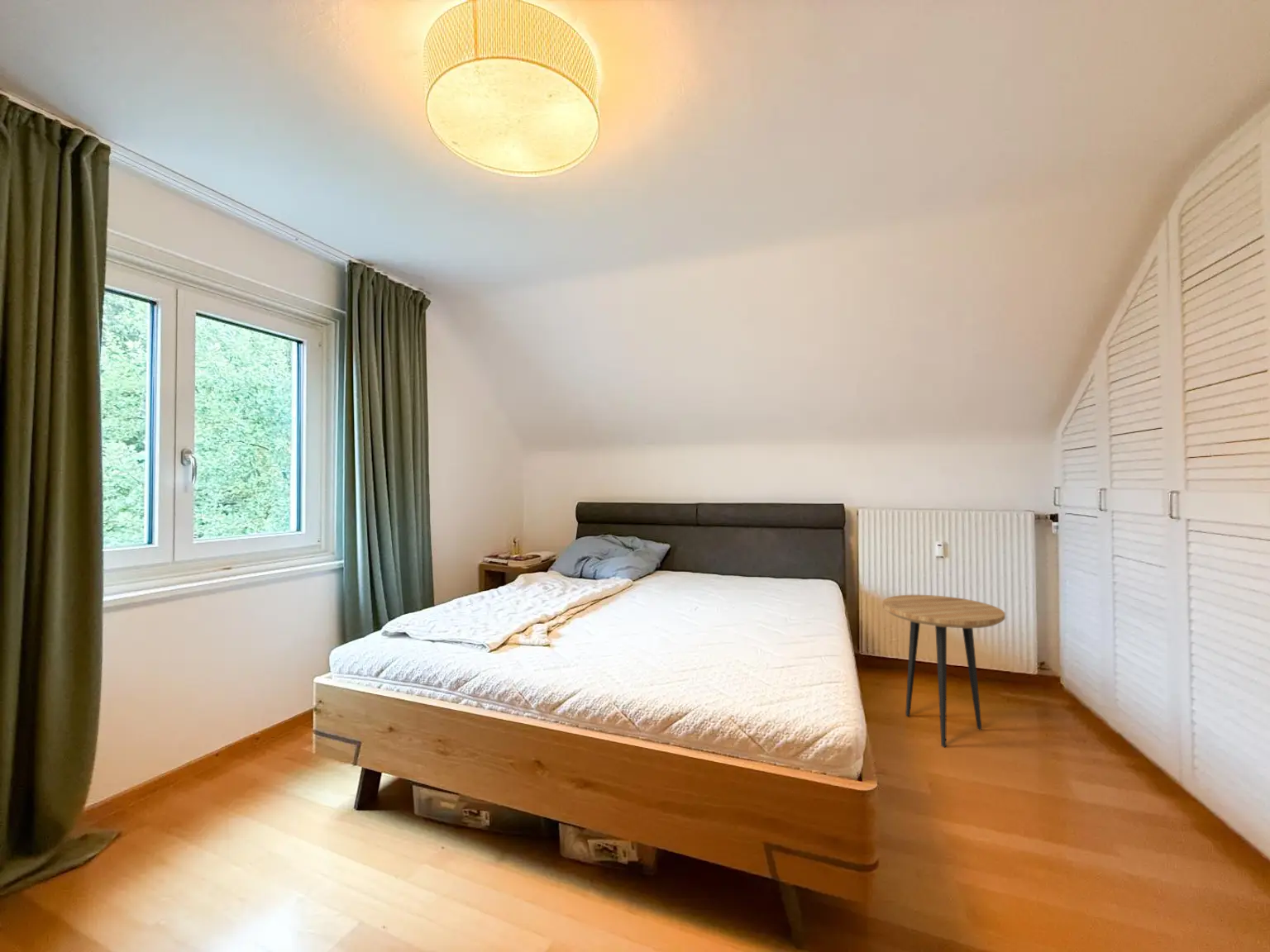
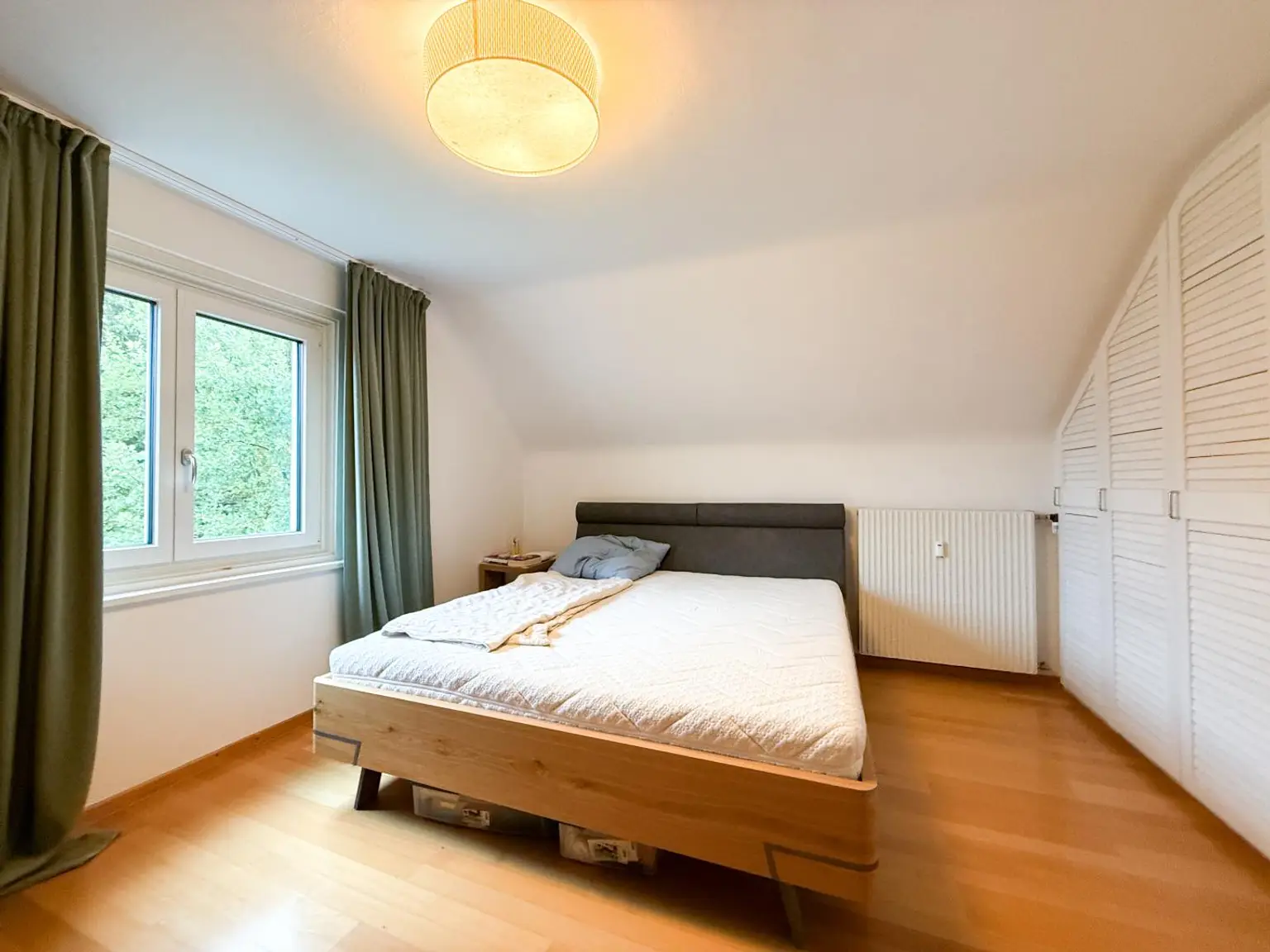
- side table (942, 668)
